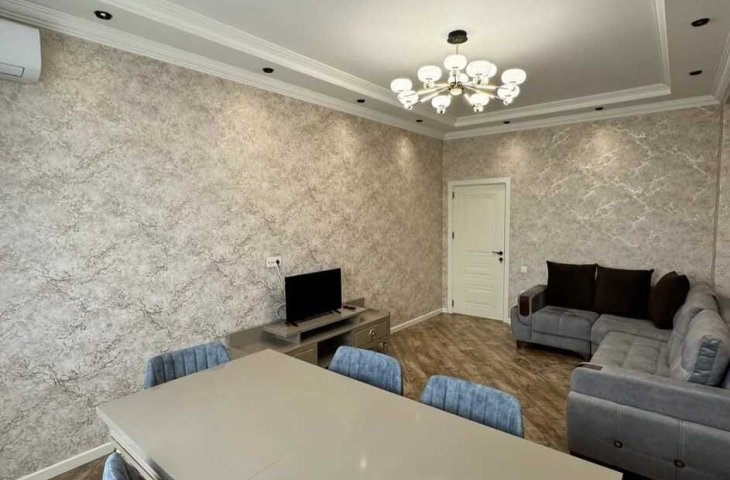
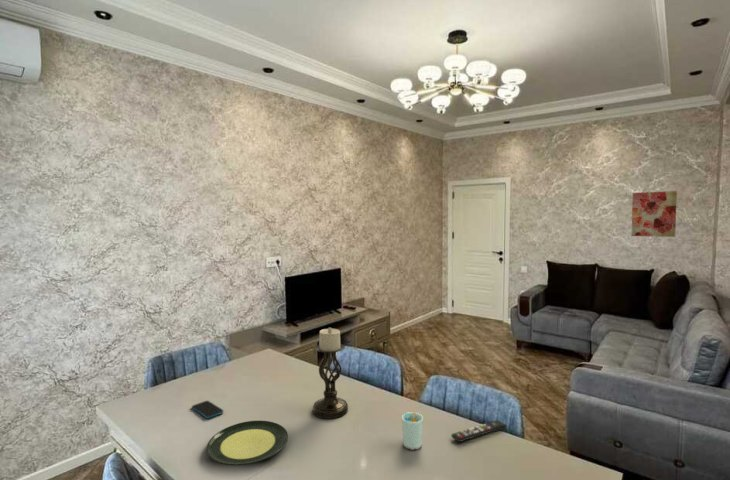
+ wall art (653, 214)
+ remote control (479, 430)
+ smartphone (207, 409)
+ cup (412, 427)
+ candle holder (330, 369)
+ plate (248, 443)
